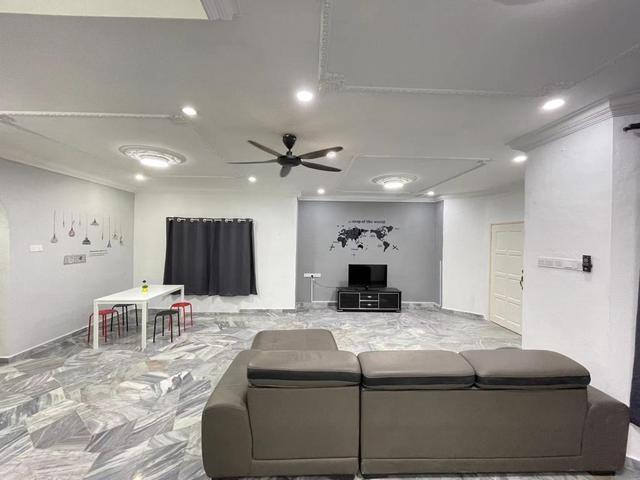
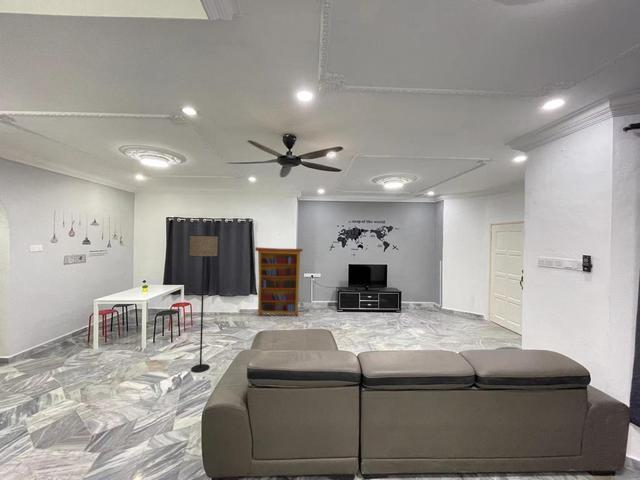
+ bookcase (278, 281)
+ floor lamp (202, 301)
